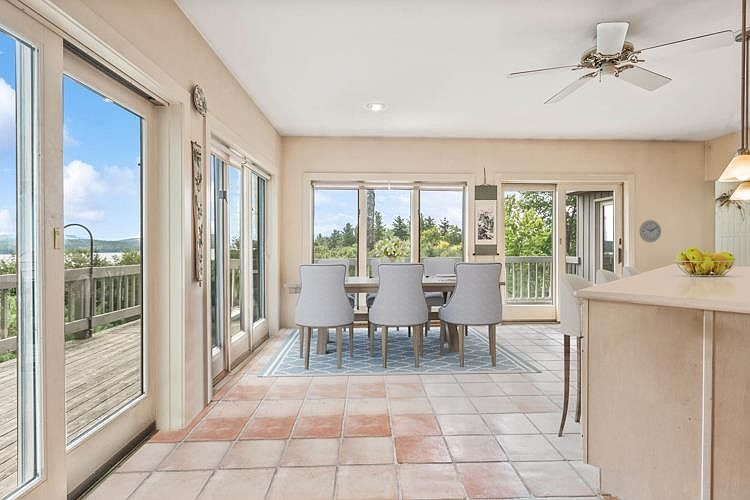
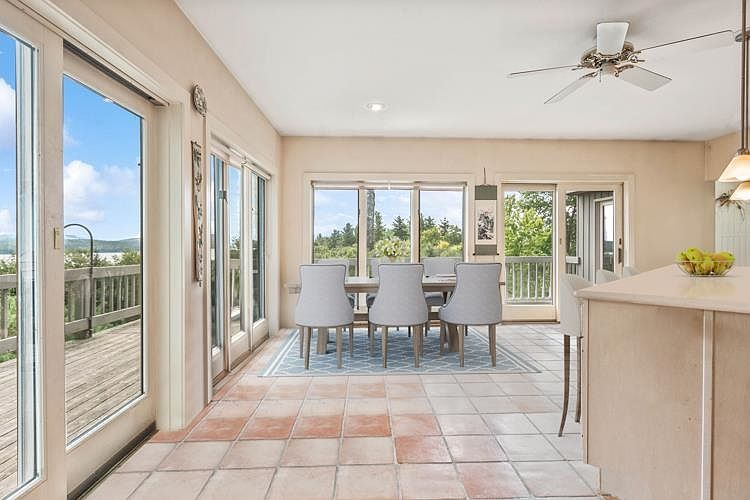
- wall clock (650, 231)
